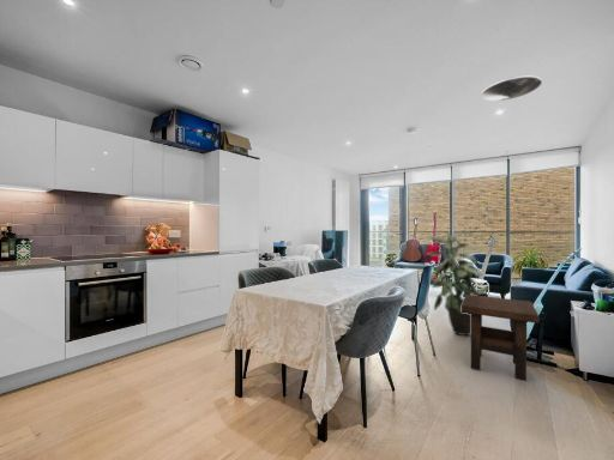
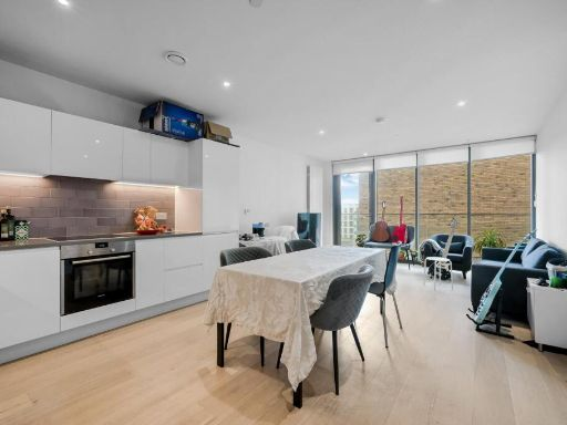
- side table (496, 334)
- ceiling light (510, 87)
- indoor plant (456, 282)
